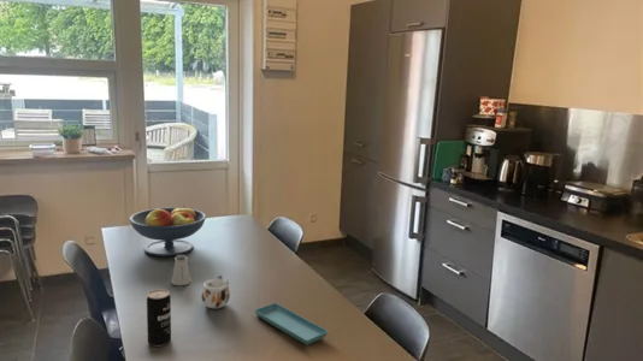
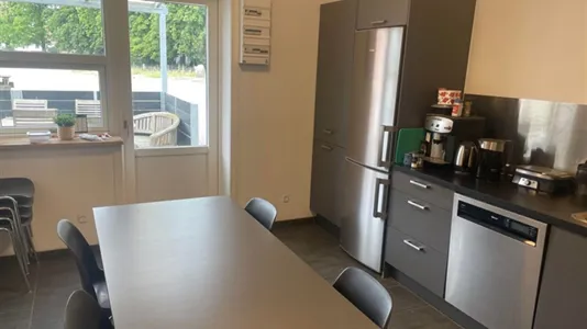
- saucer (289, 322)
- saltshaker (181, 268)
- fruit bowl (169, 226)
- mug (213, 291)
- beverage can (159, 316)
